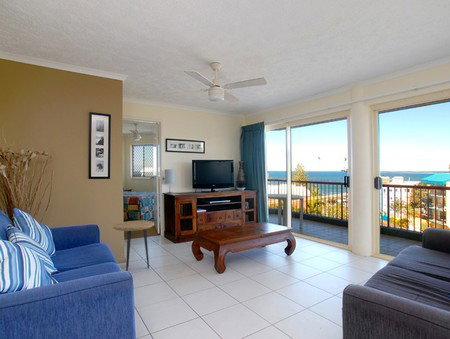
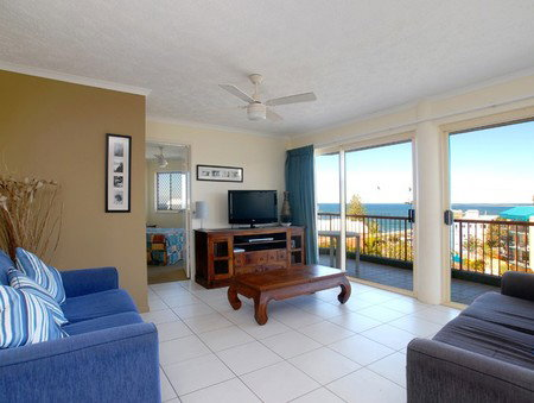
- side table (129, 246)
